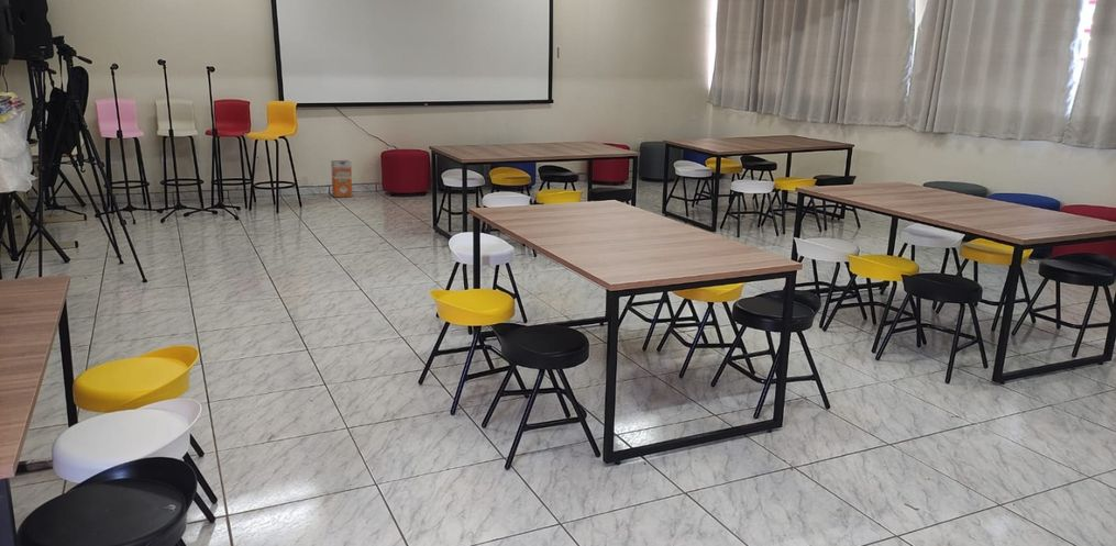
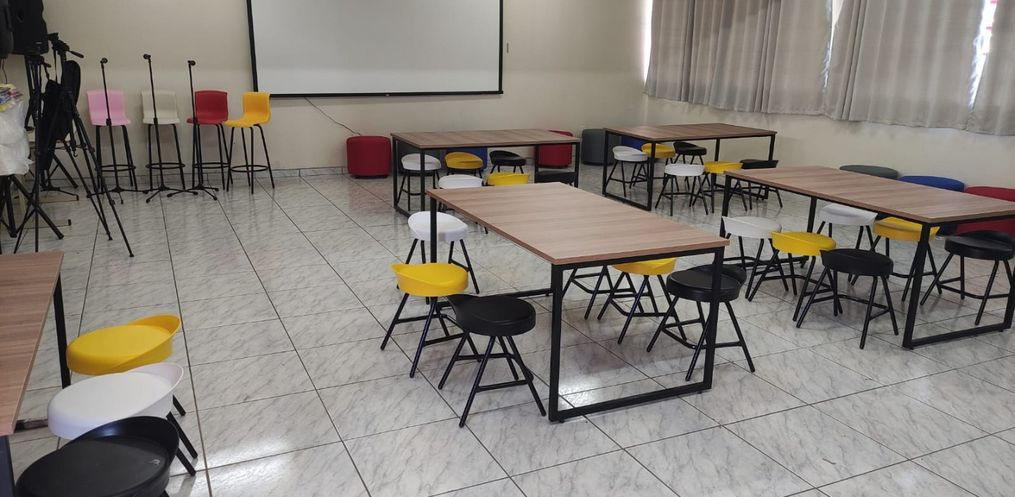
- waste bin (341, 177)
